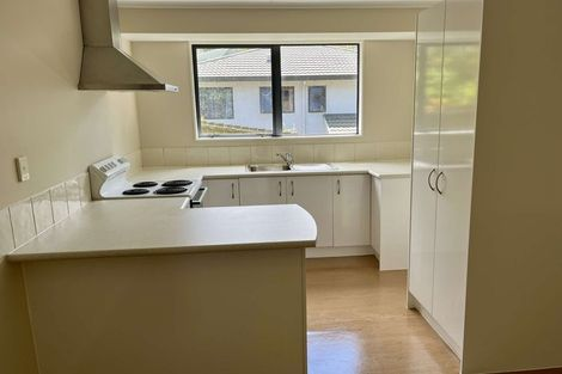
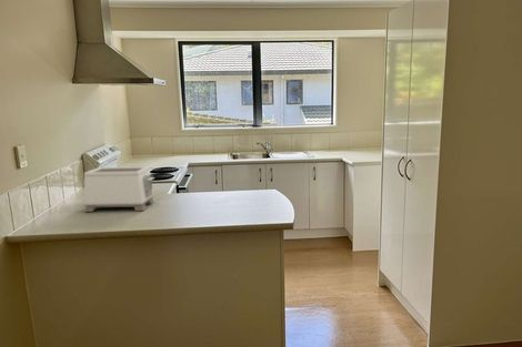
+ toaster (121, 187)
